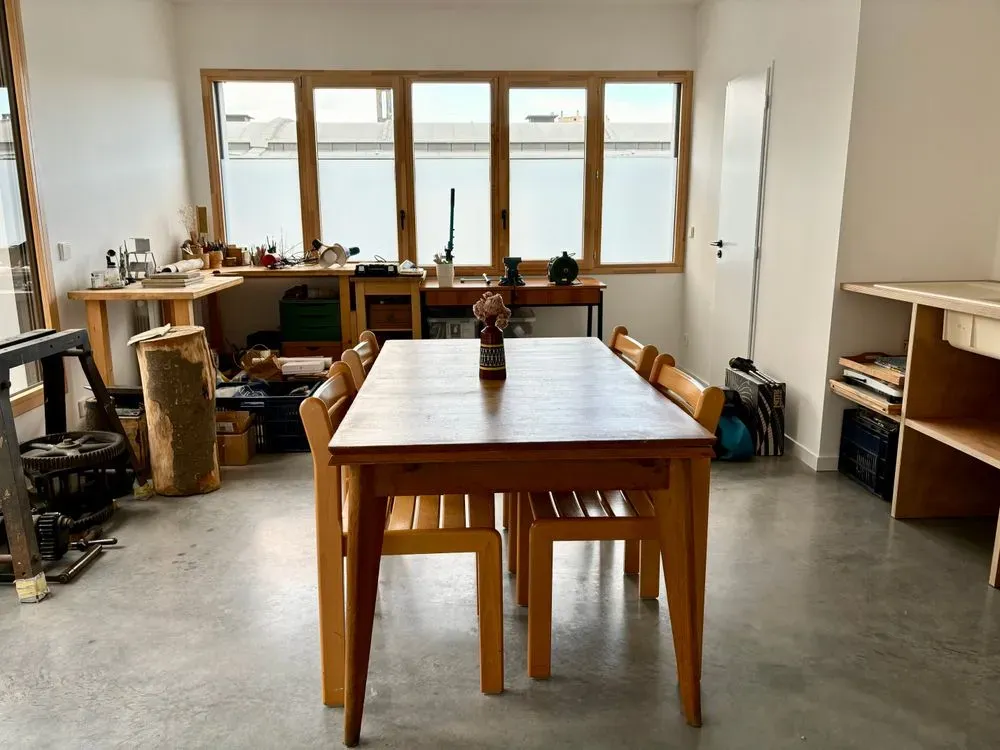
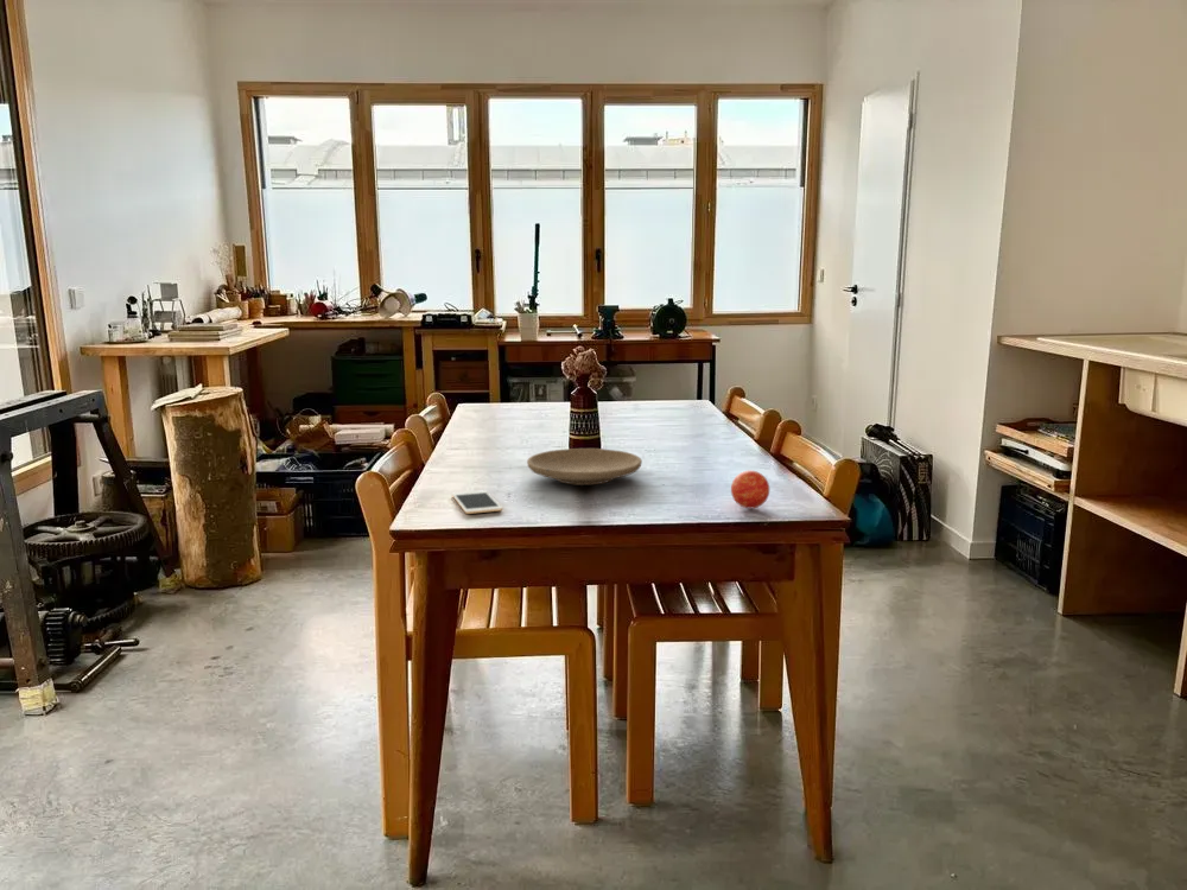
+ plate (584, 469)
+ apple (750, 489)
+ cell phone (476, 501)
